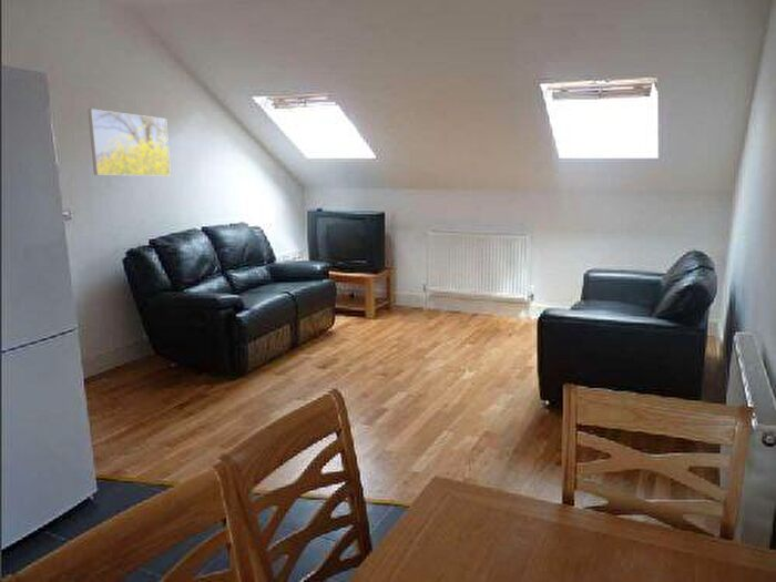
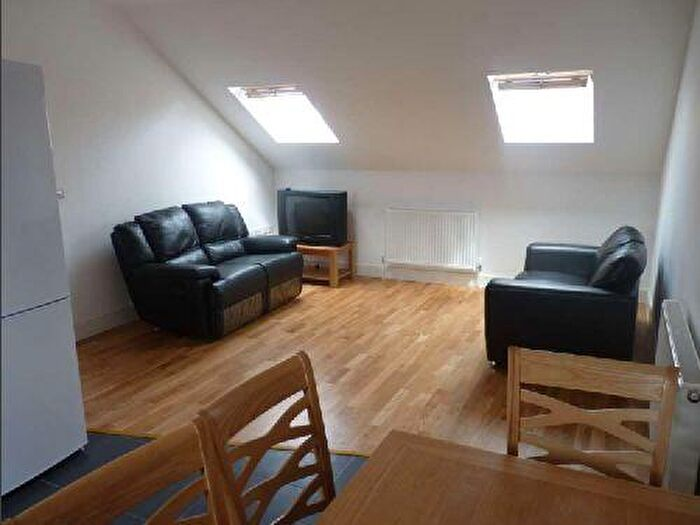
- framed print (132, 145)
